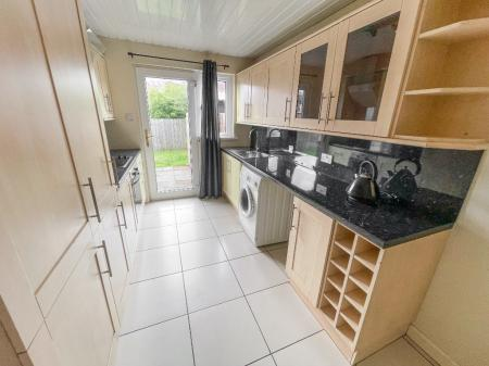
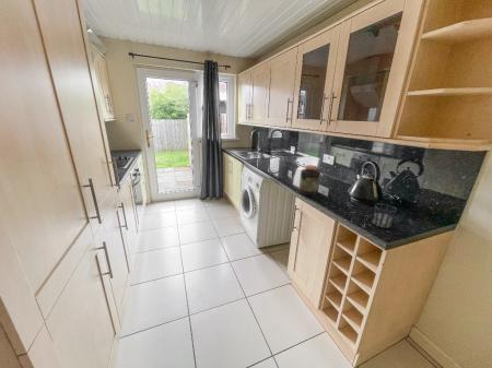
+ cup (383, 215)
+ jar (309, 179)
